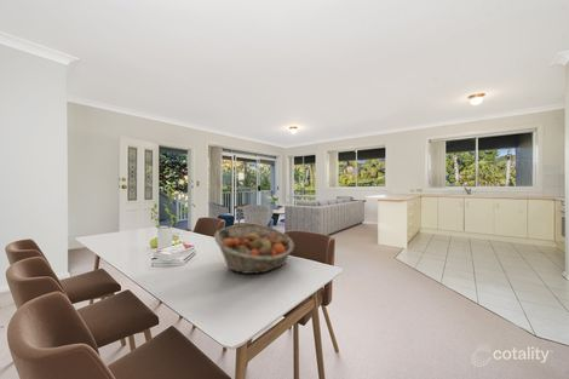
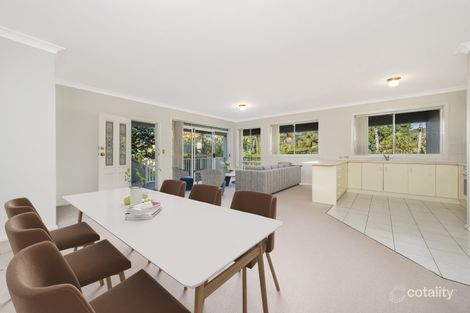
- fruit basket (255, 245)
